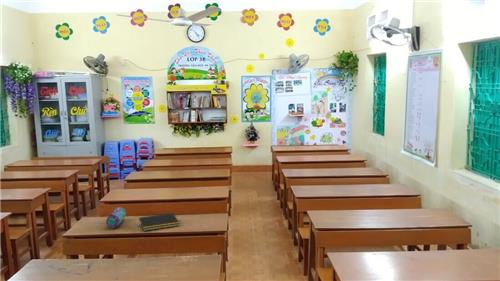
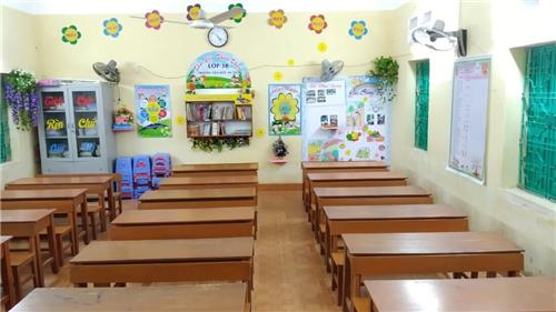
- pencil case (116, 217)
- notepad (159, 221)
